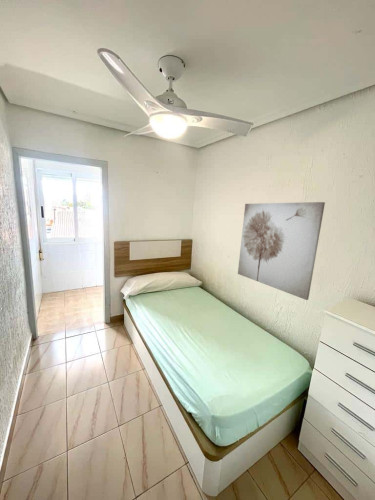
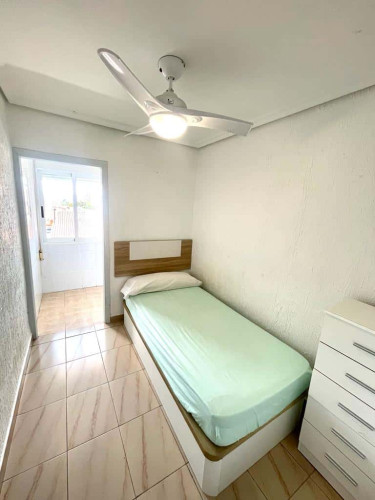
- wall art (272, 245)
